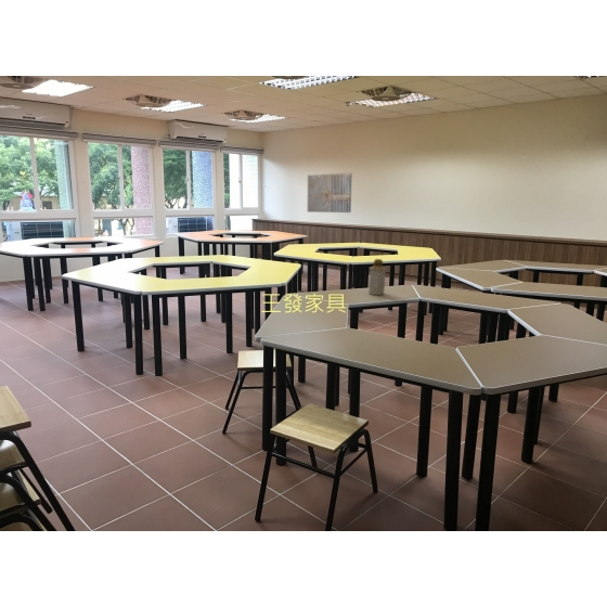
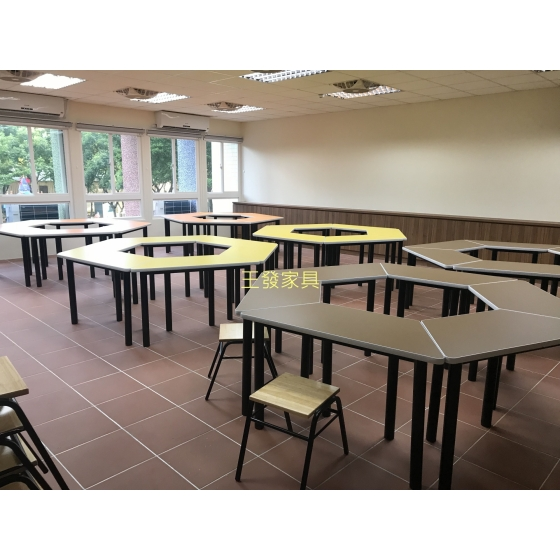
- wall art (328, 193)
- bottle (377, 276)
